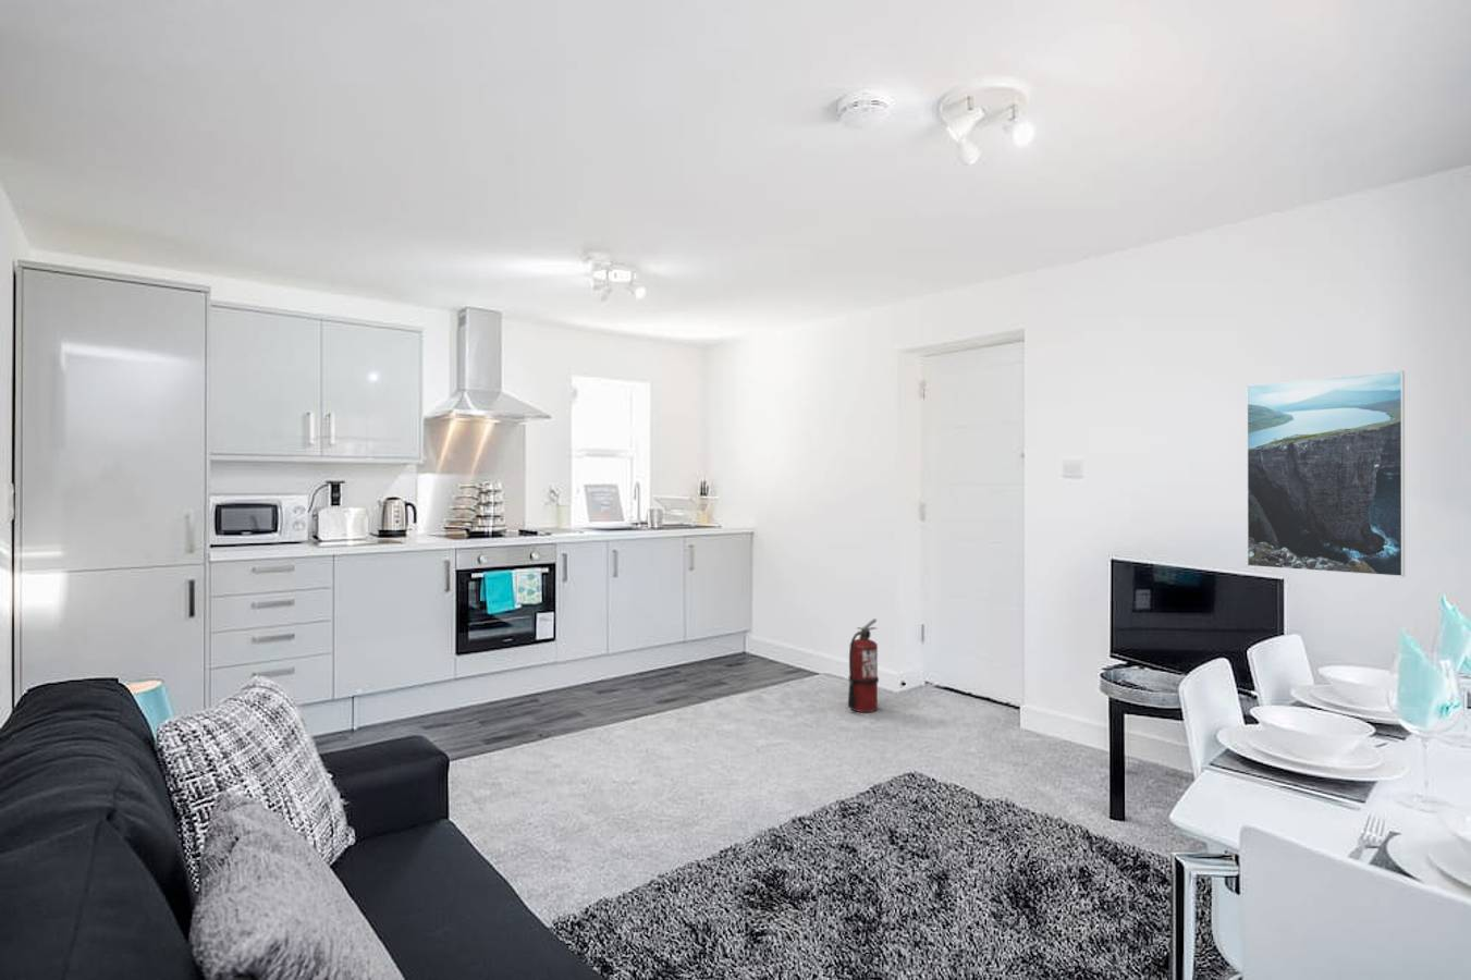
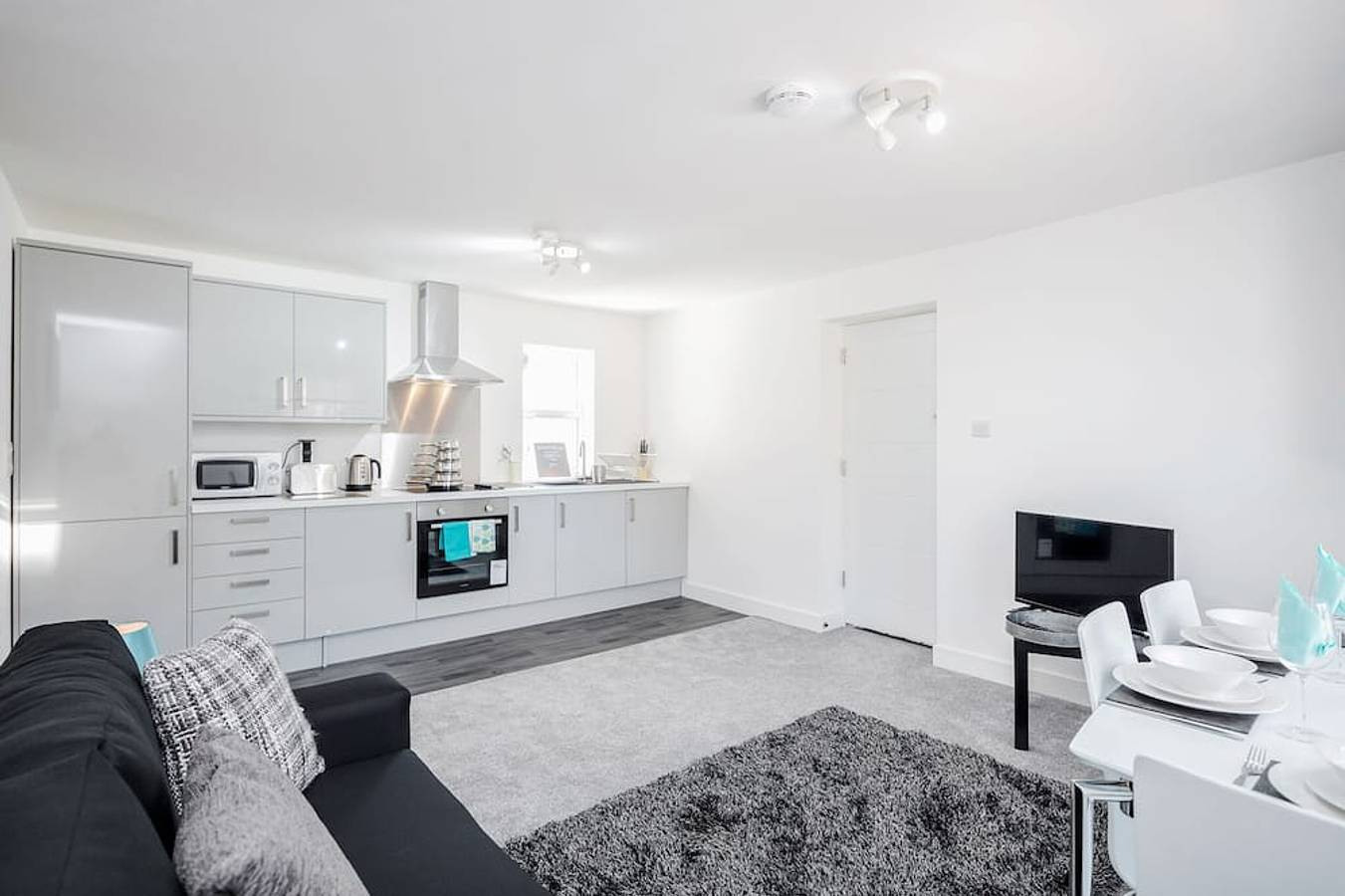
- fire extinguisher (862, 664)
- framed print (1321, 475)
